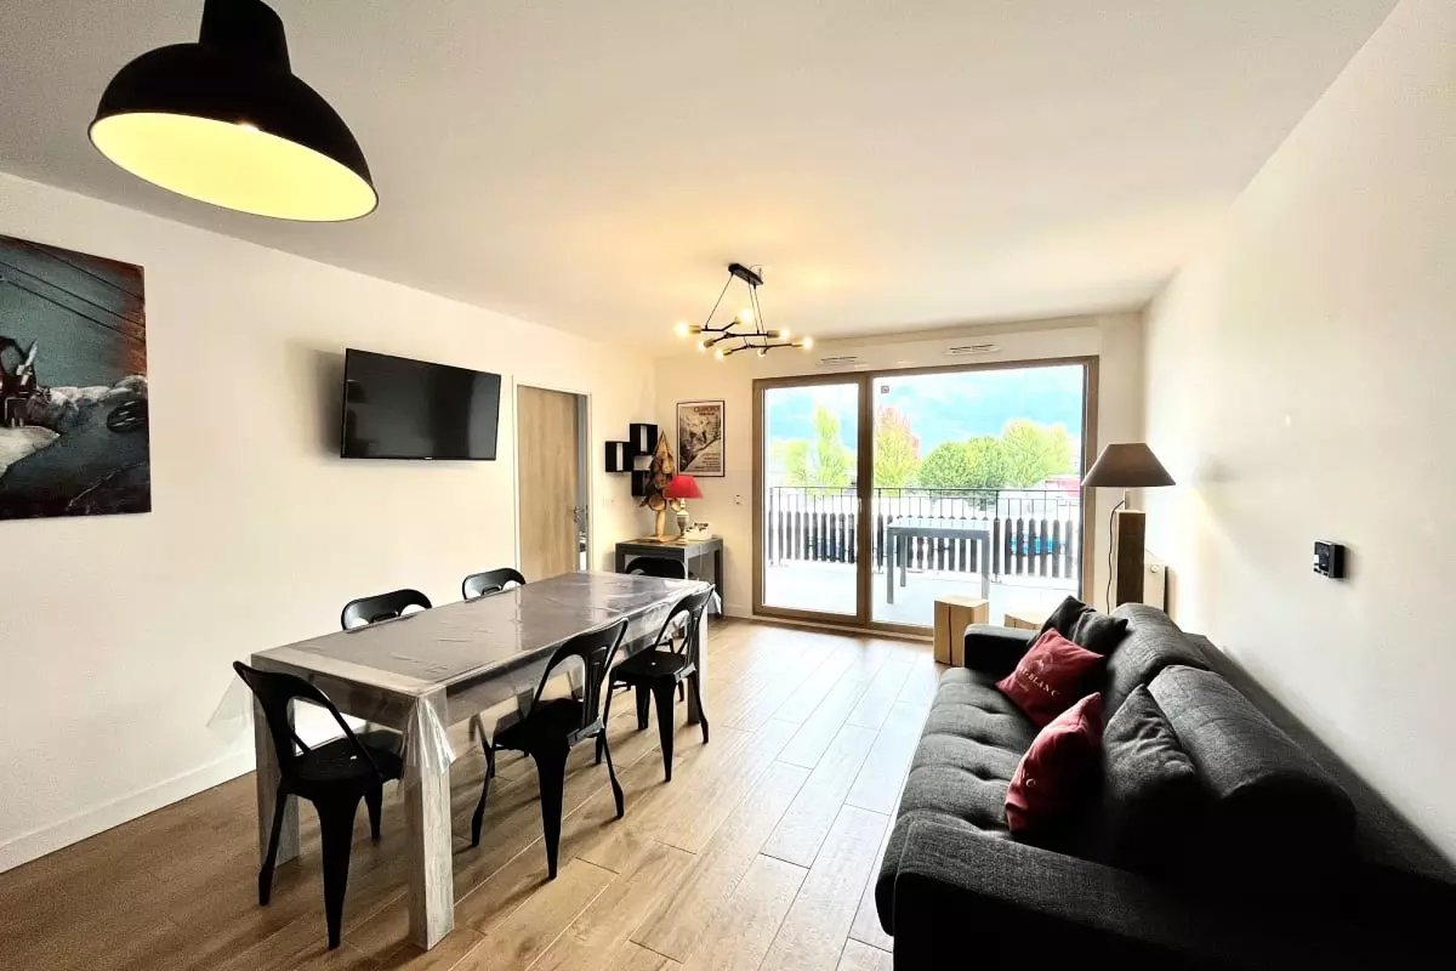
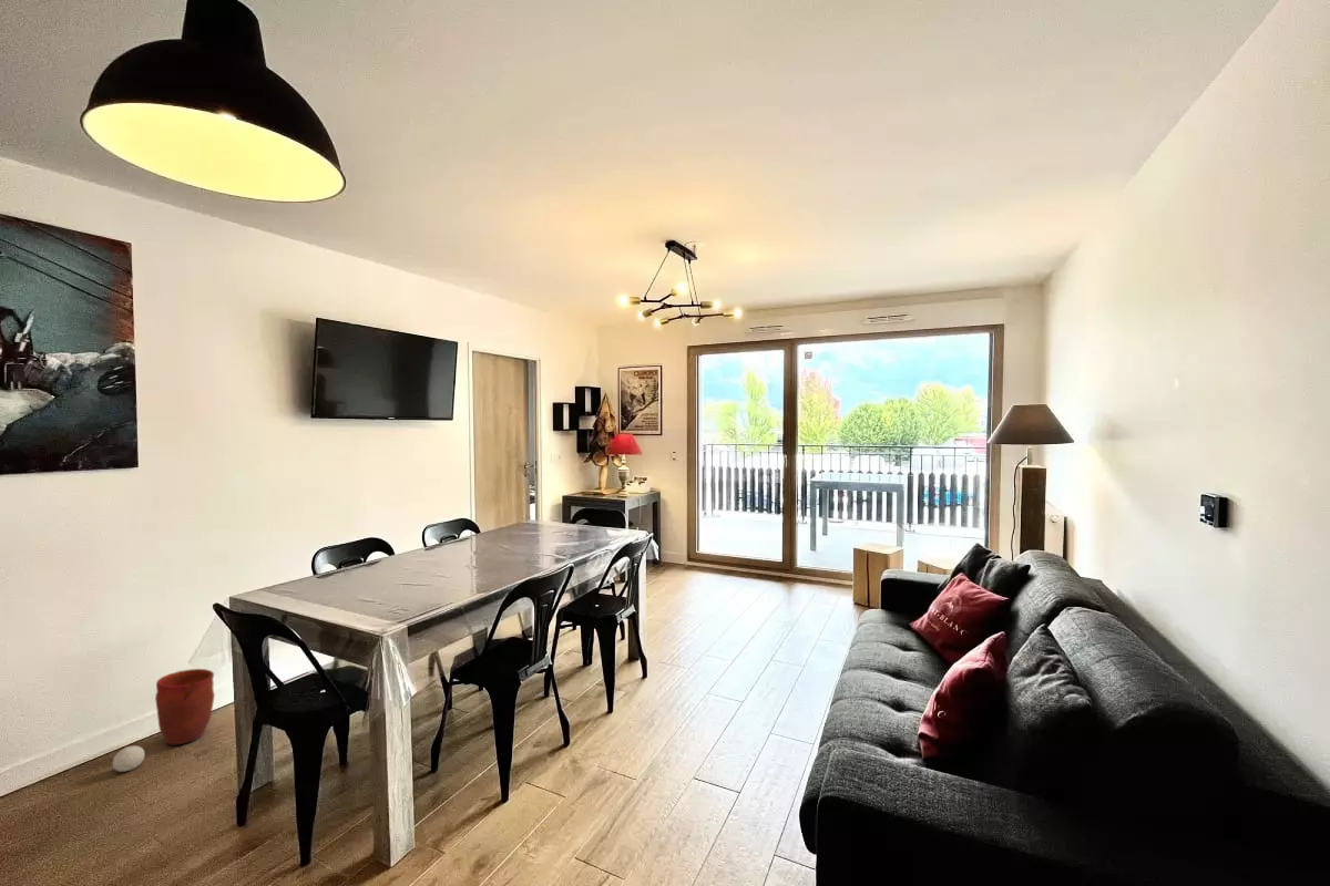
+ vase (185, 707)
+ decorative ball (129, 758)
